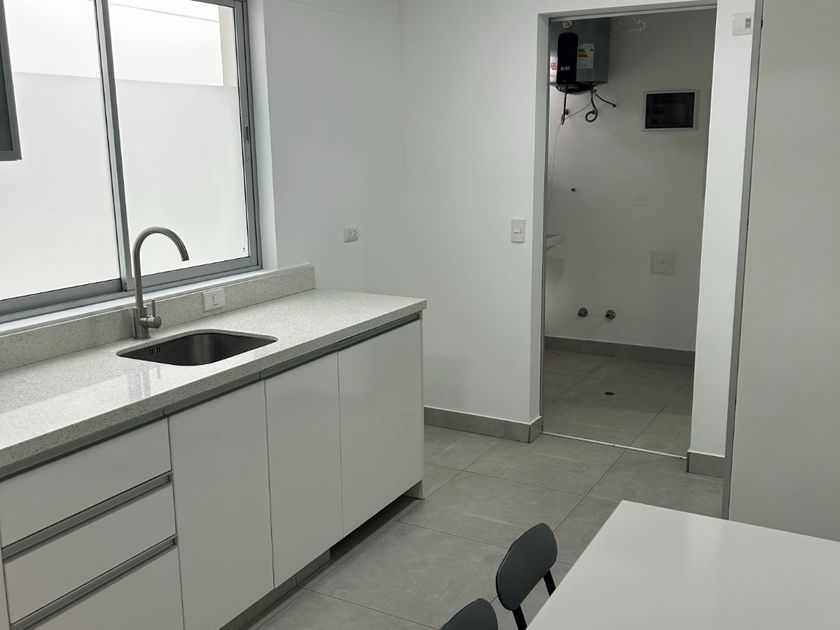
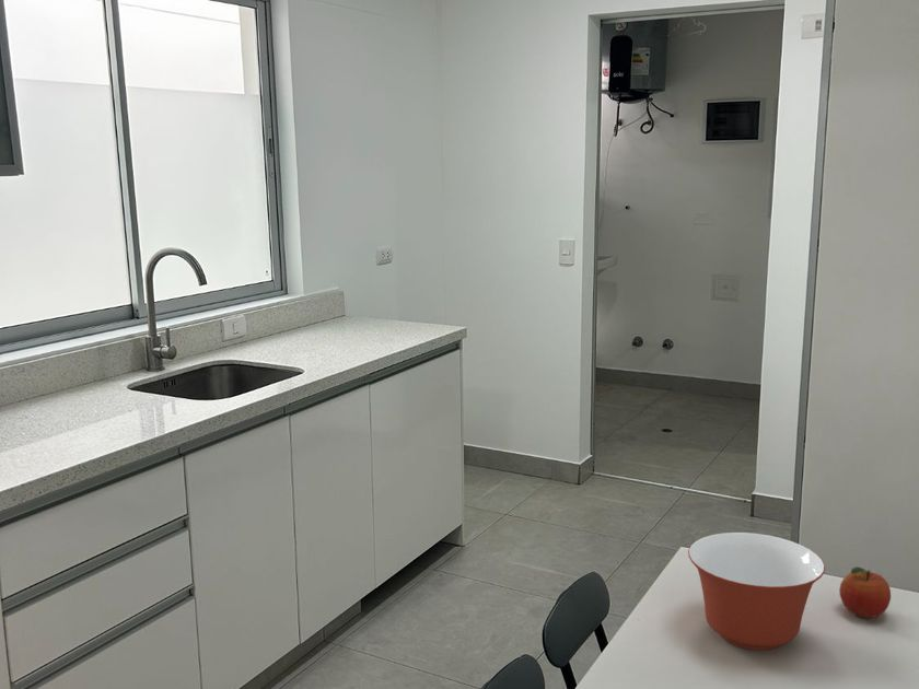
+ mixing bowl (753, 595)
+ fruit (865, 589)
